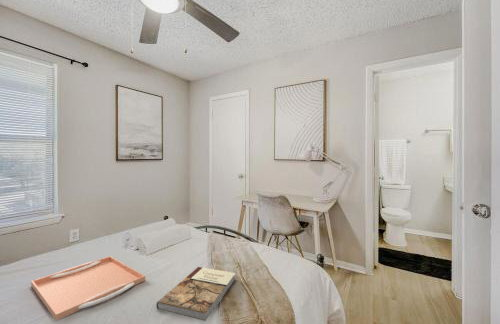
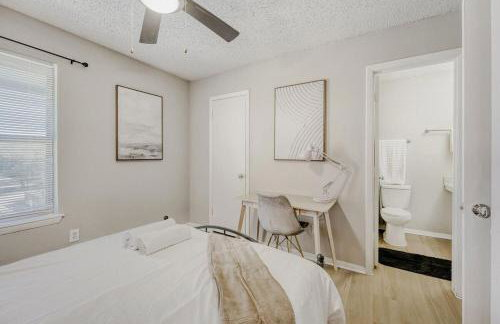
- book (200, 289)
- serving tray (89, 280)
